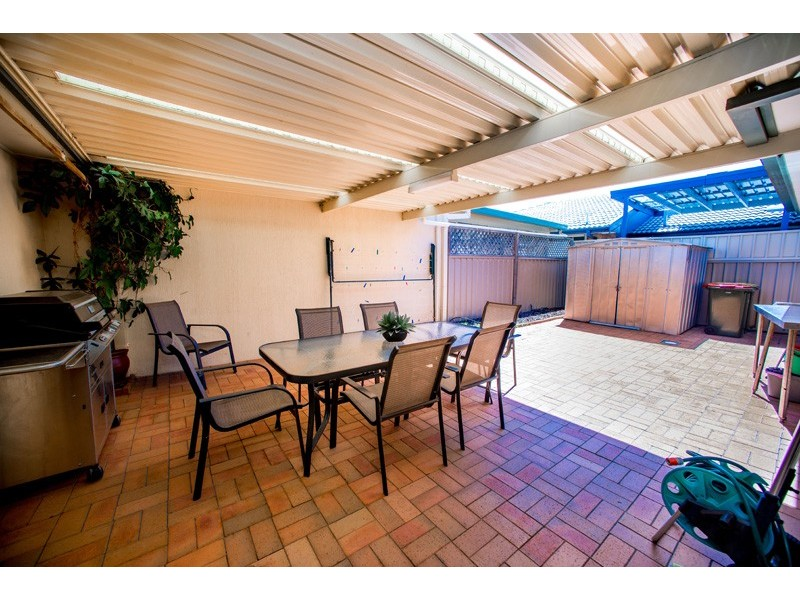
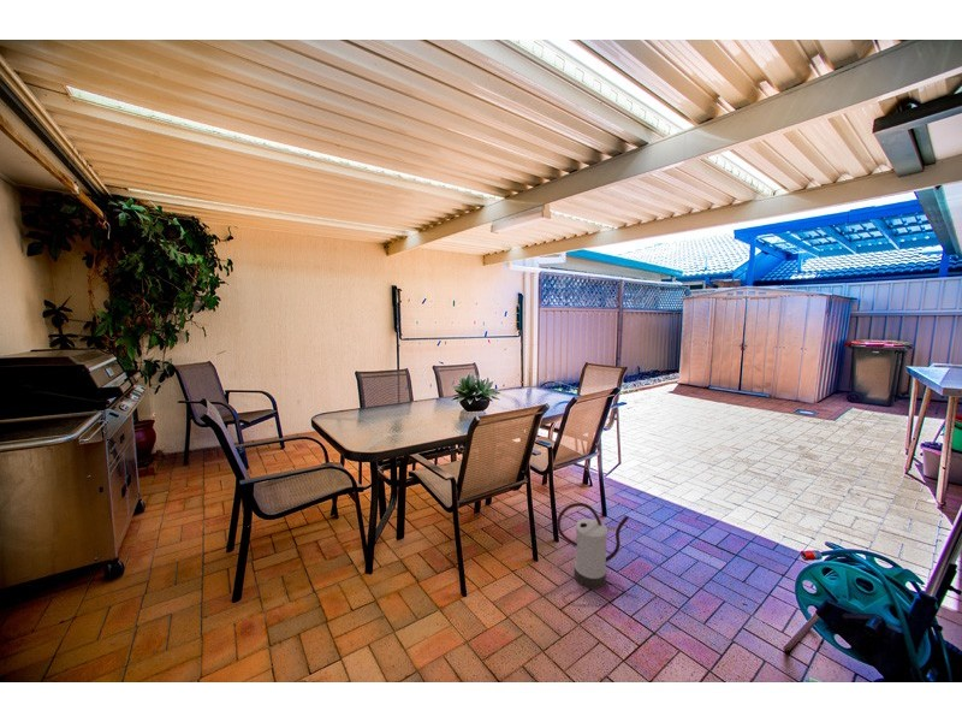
+ watering can (592, 540)
